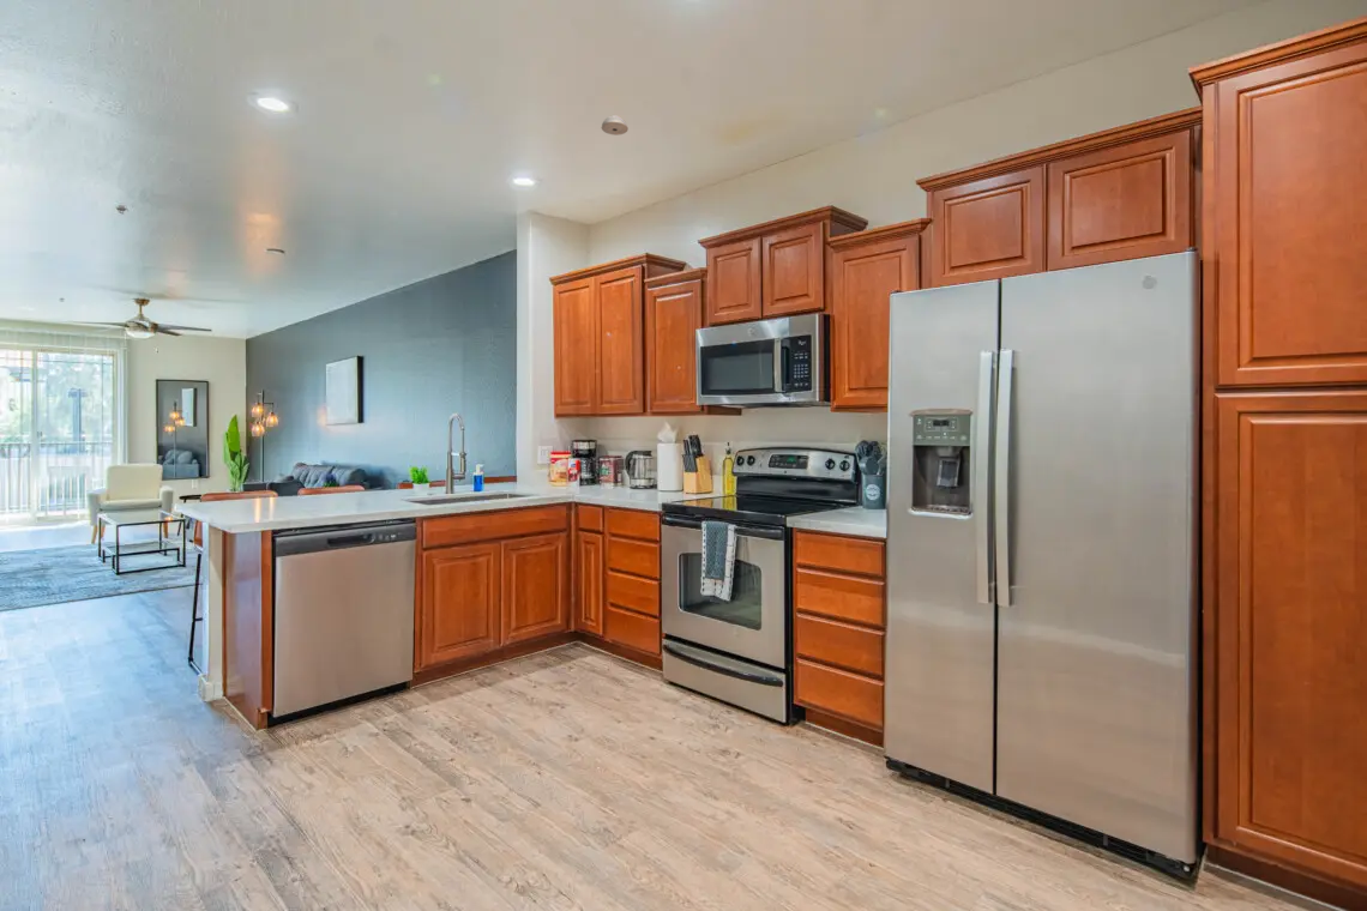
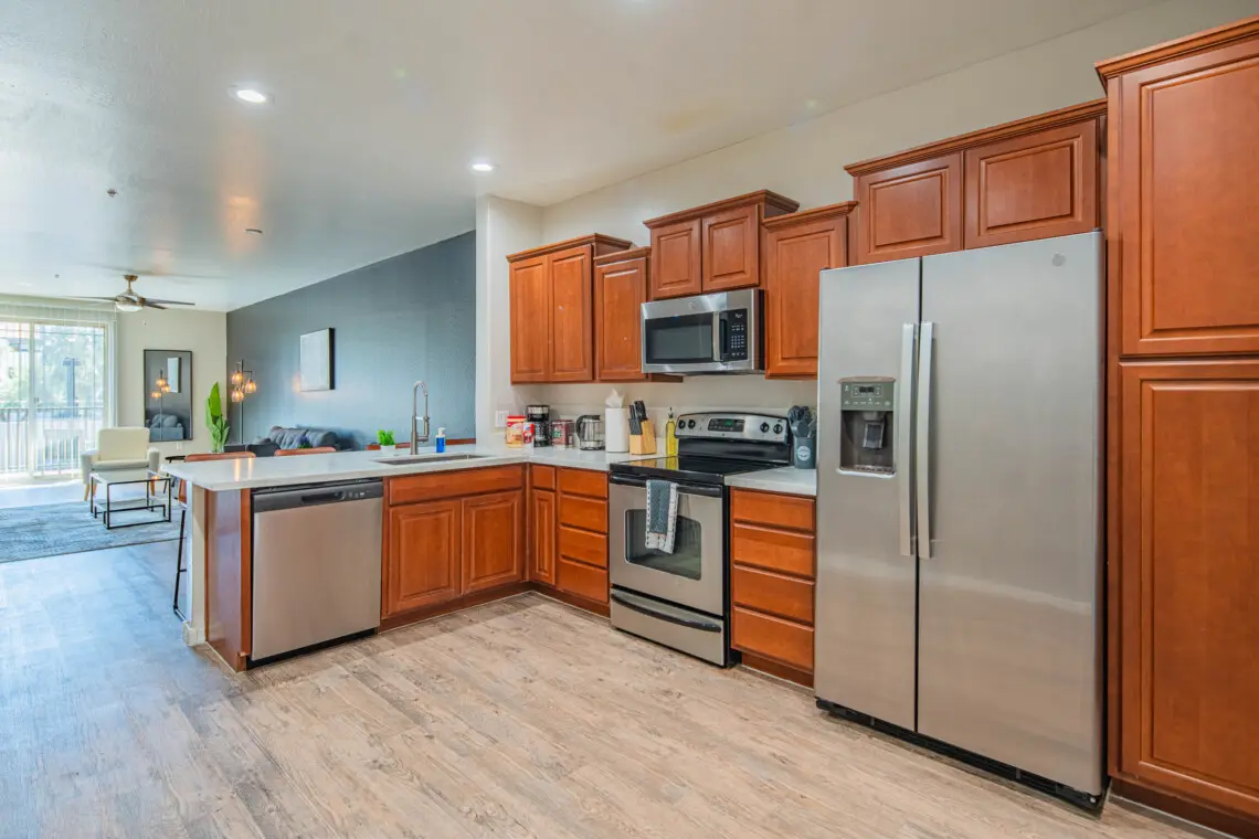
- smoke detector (614, 123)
